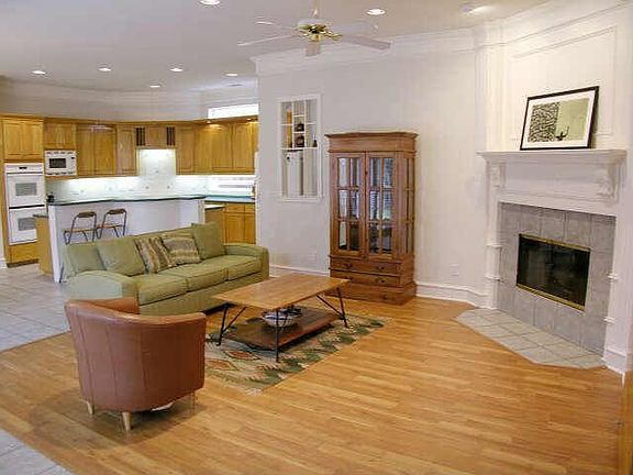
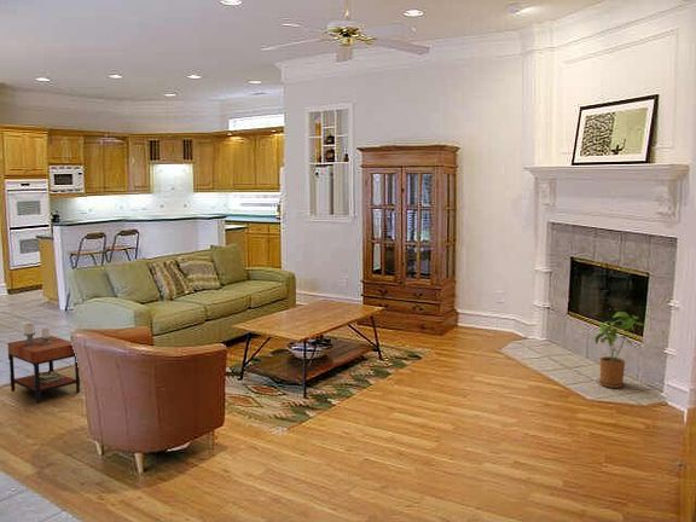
+ house plant (613, 349)
+ side table (42, 358)
